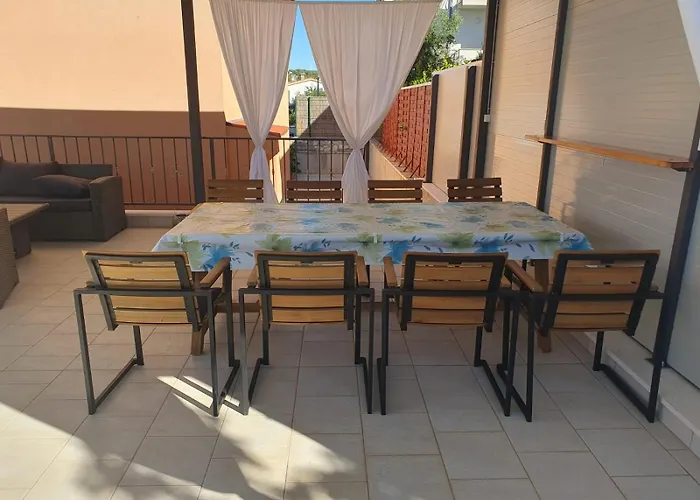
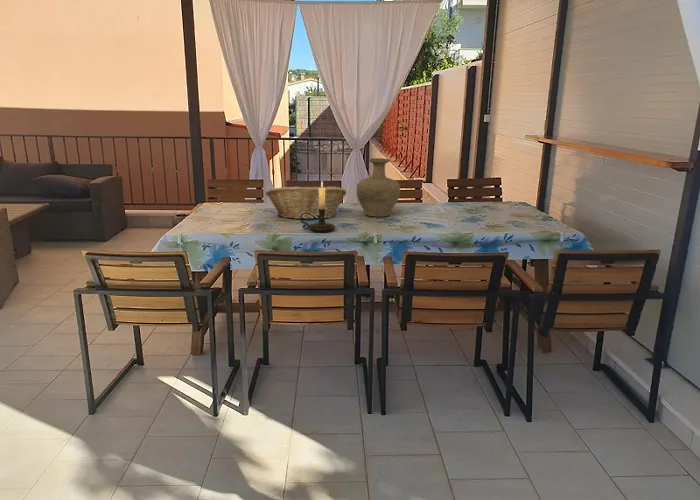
+ candle holder (318, 204)
+ vase (378, 187)
+ fruit basket (306, 199)
